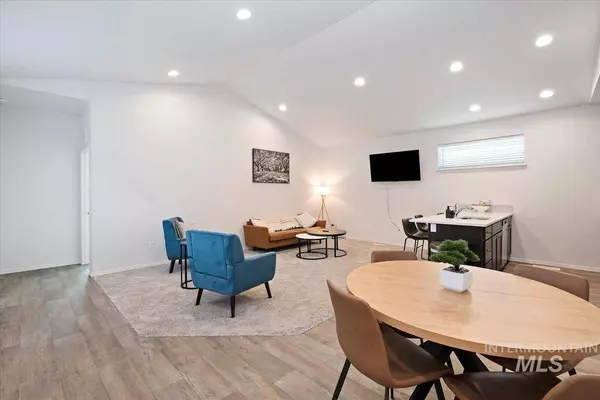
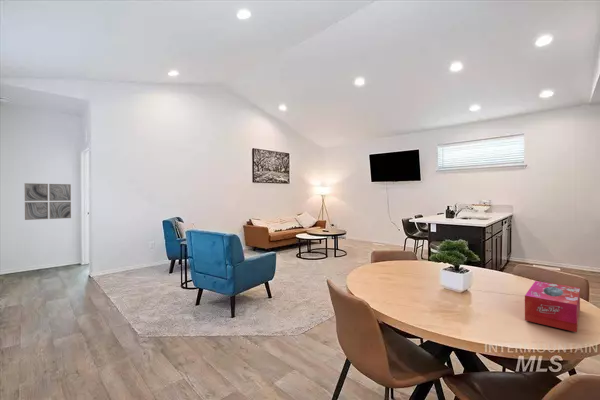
+ wall art (49, 200)
+ tissue box (553, 303)
